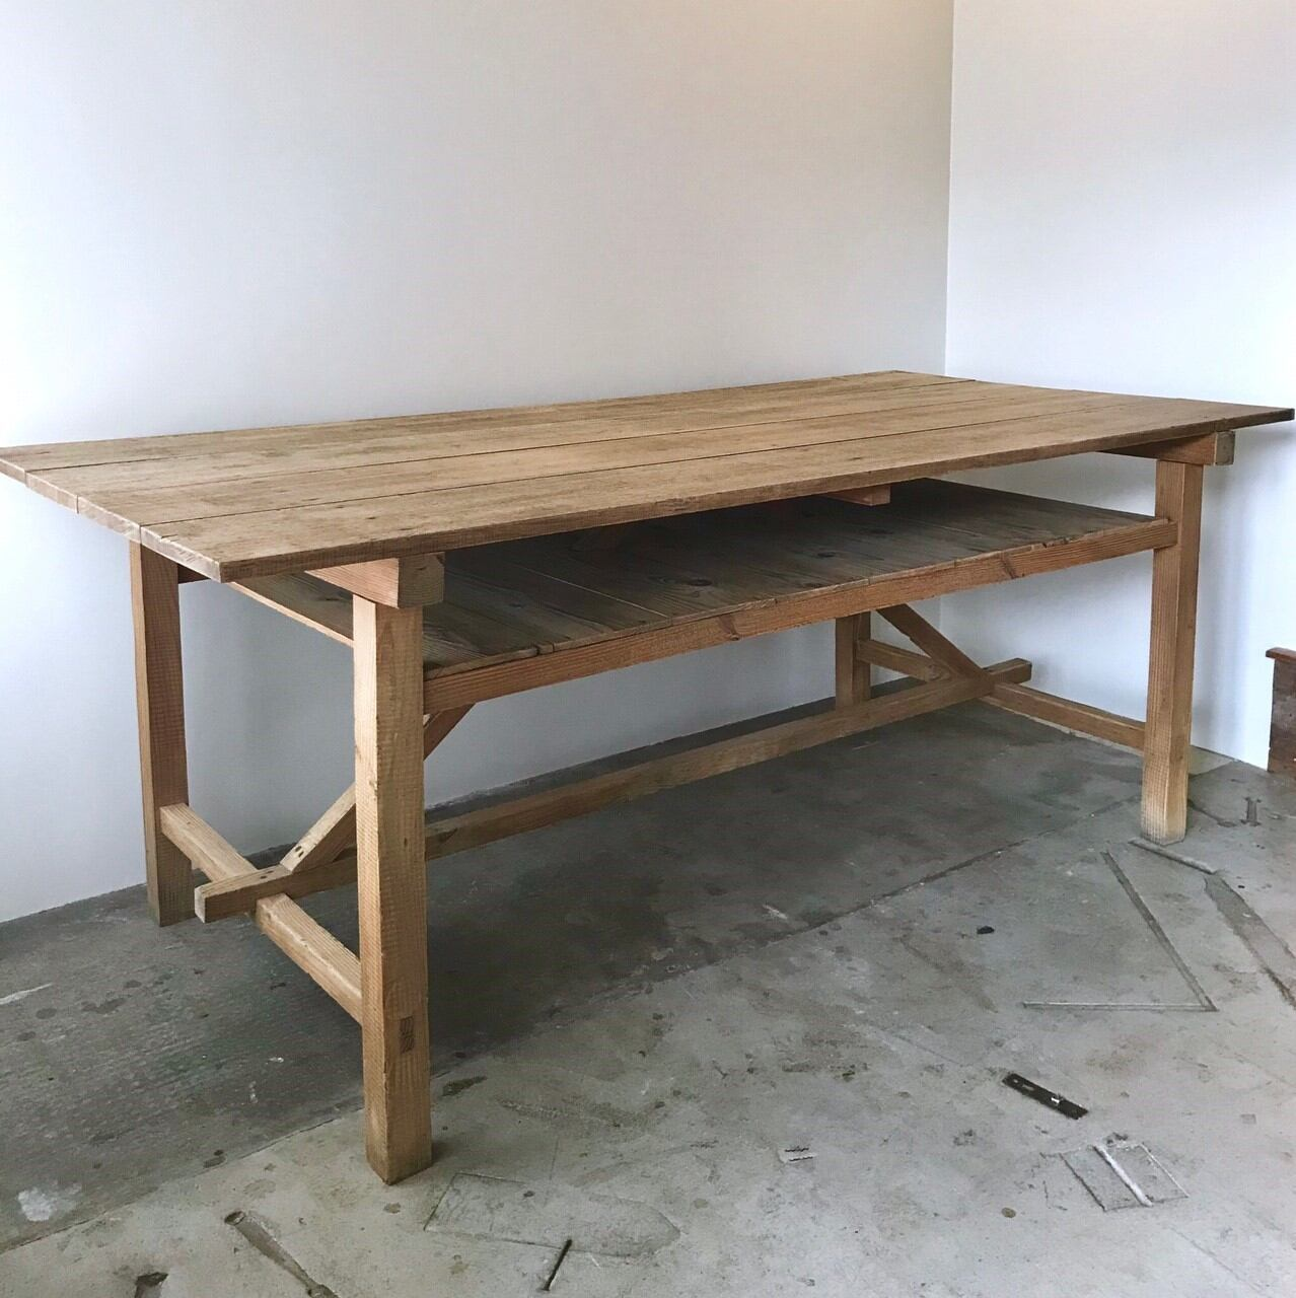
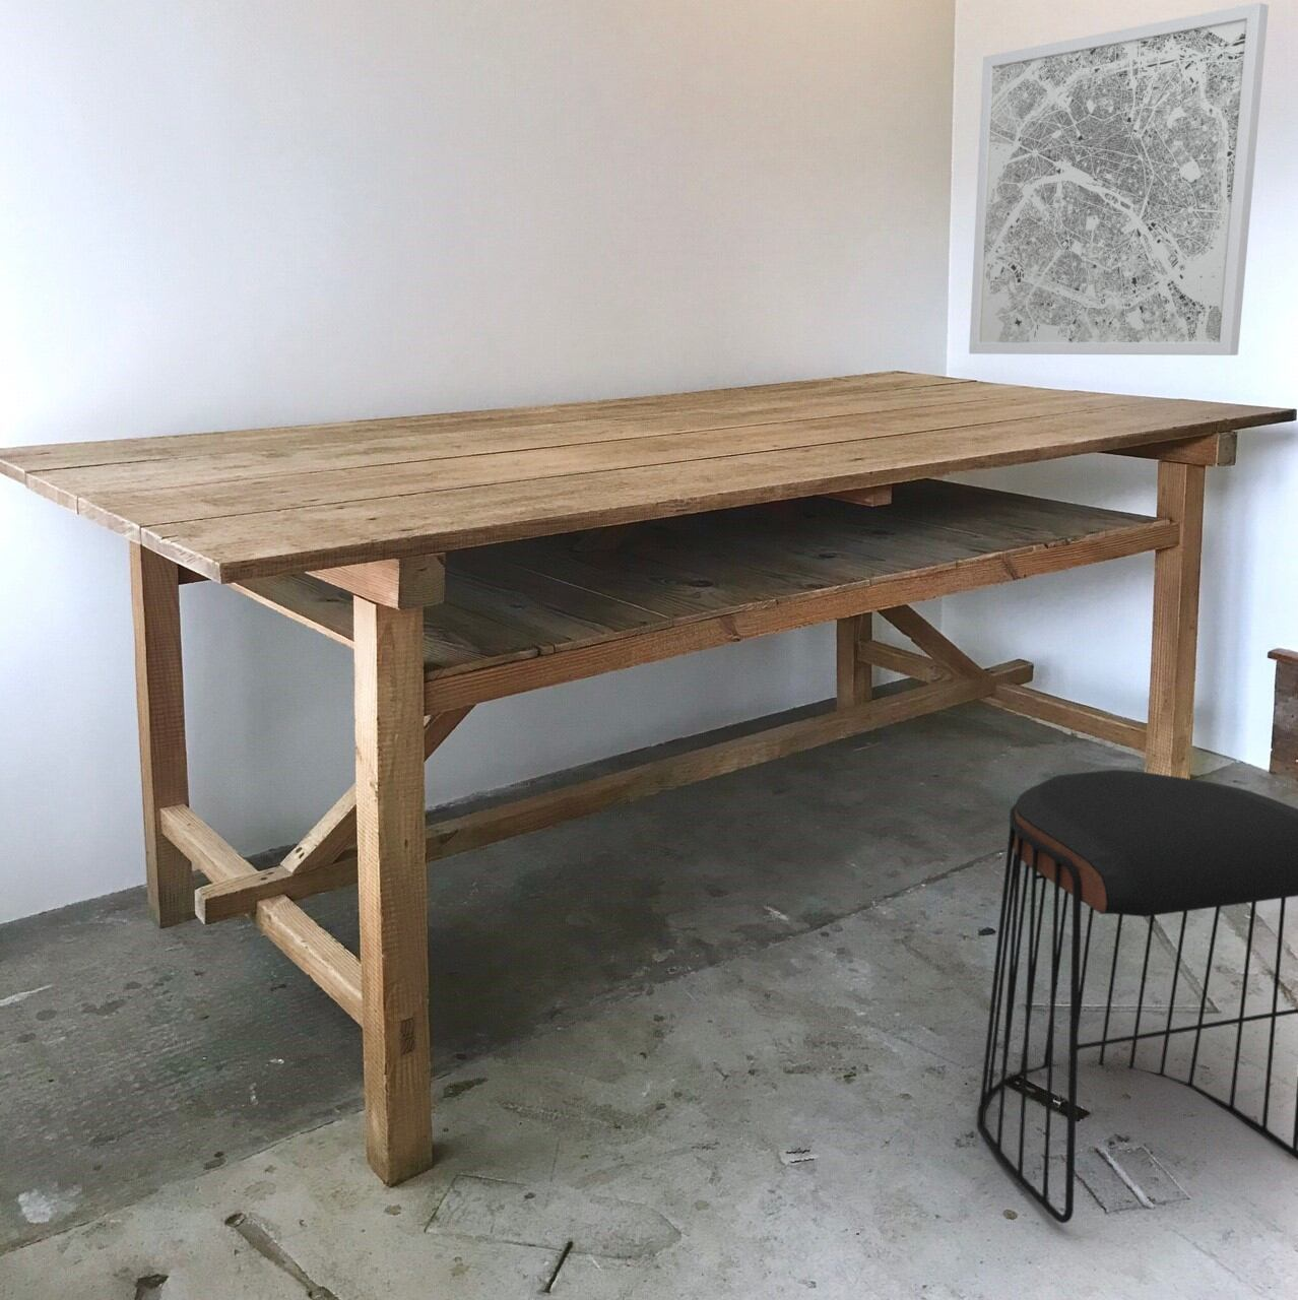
+ stool (1141, 974)
+ wall art (1103, 197)
